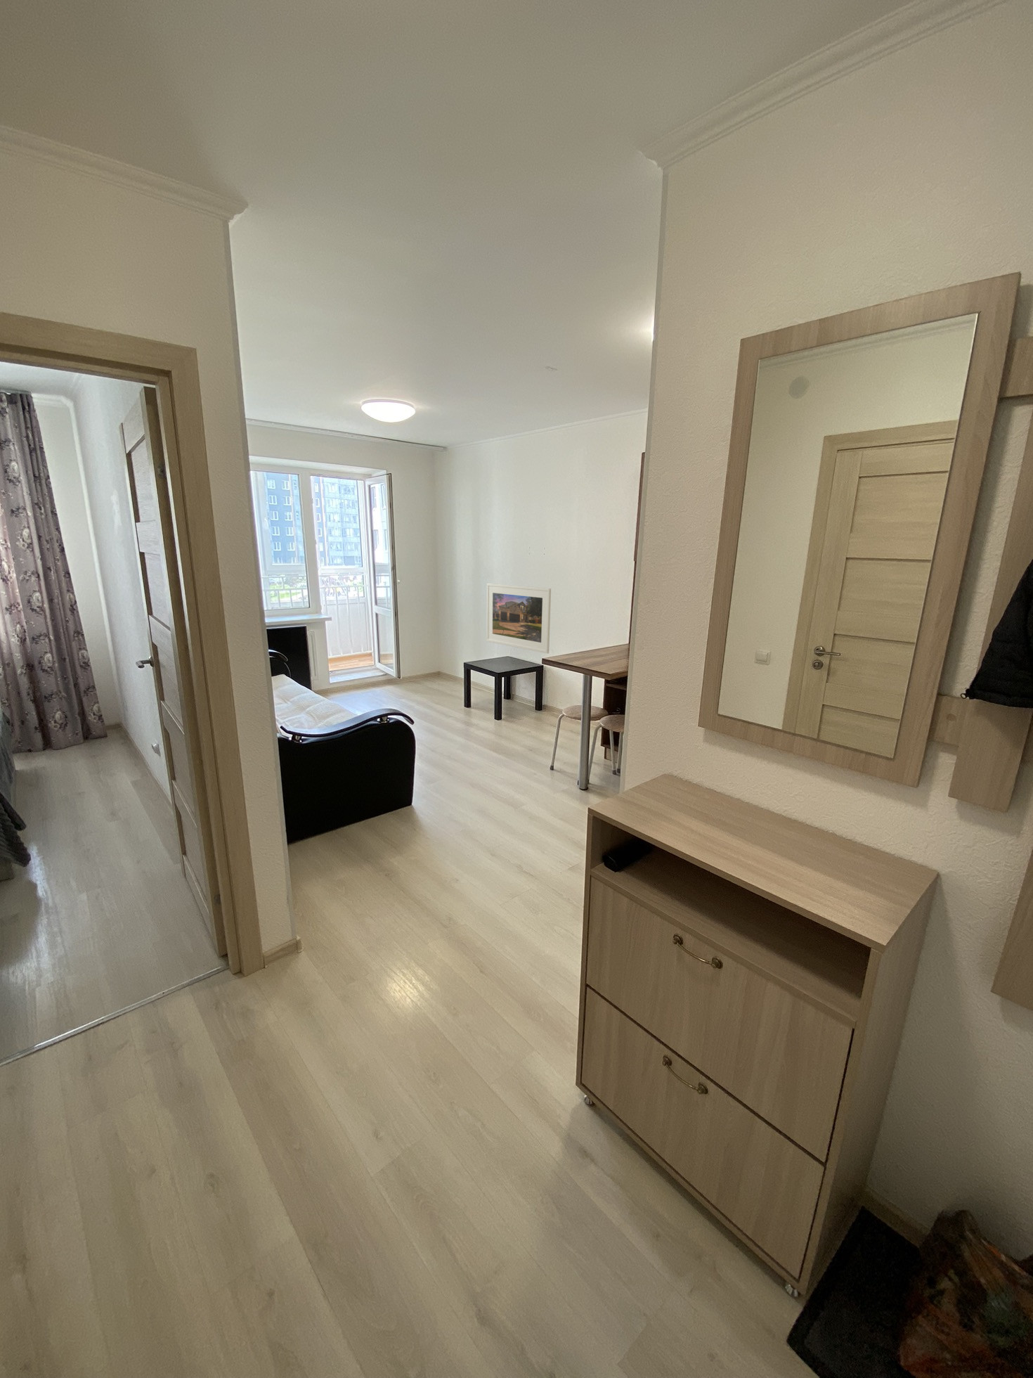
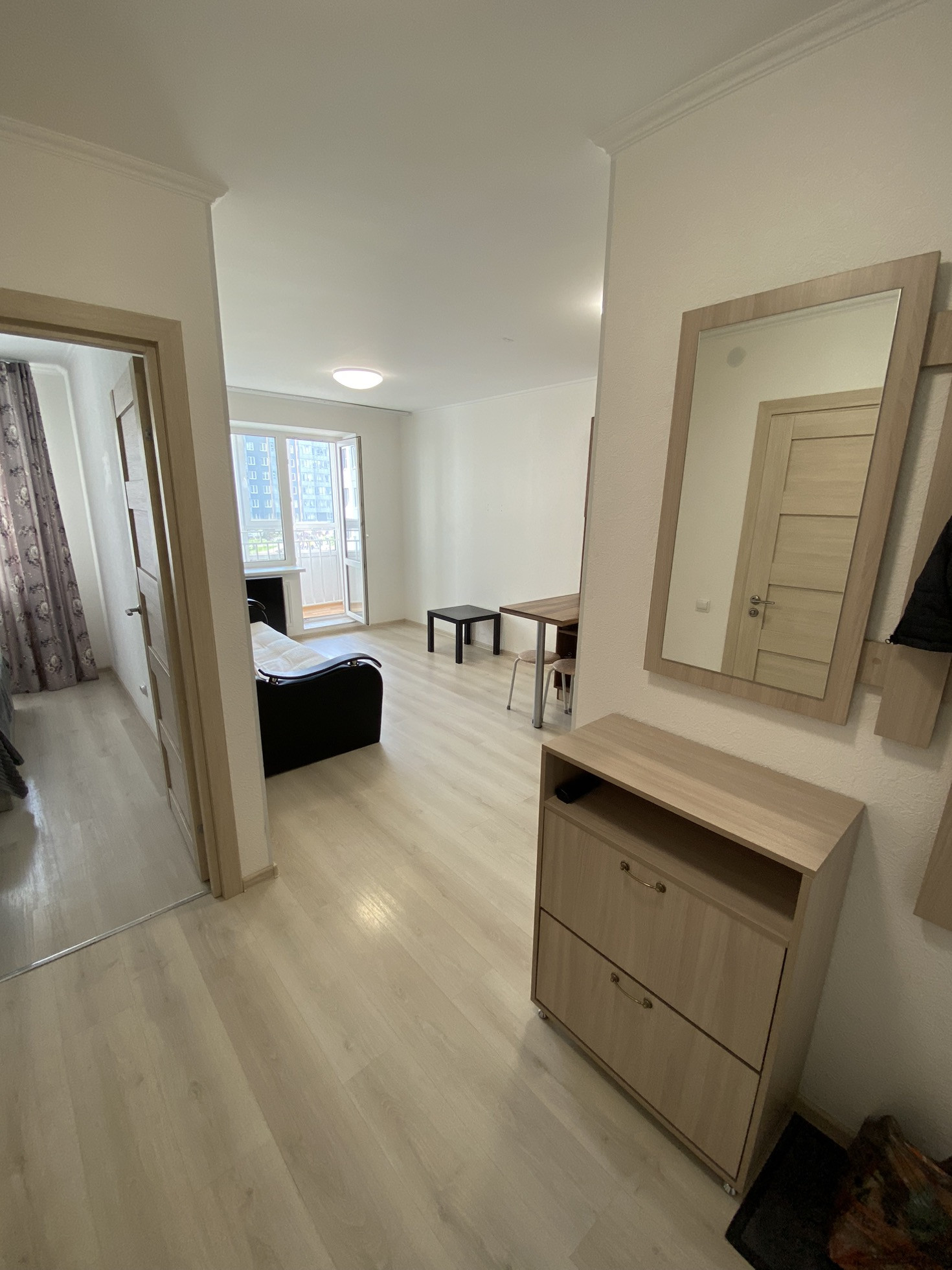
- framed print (515, 616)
